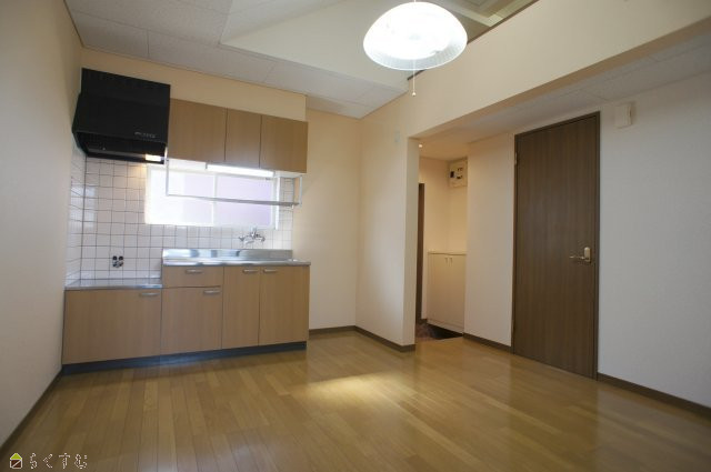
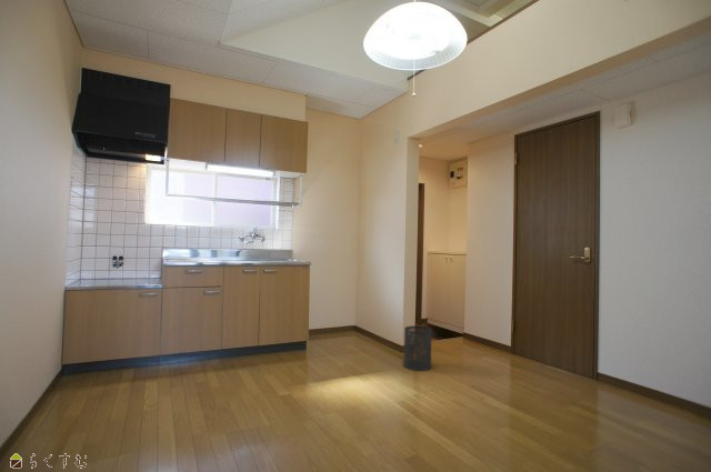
+ trash can (417, 347)
